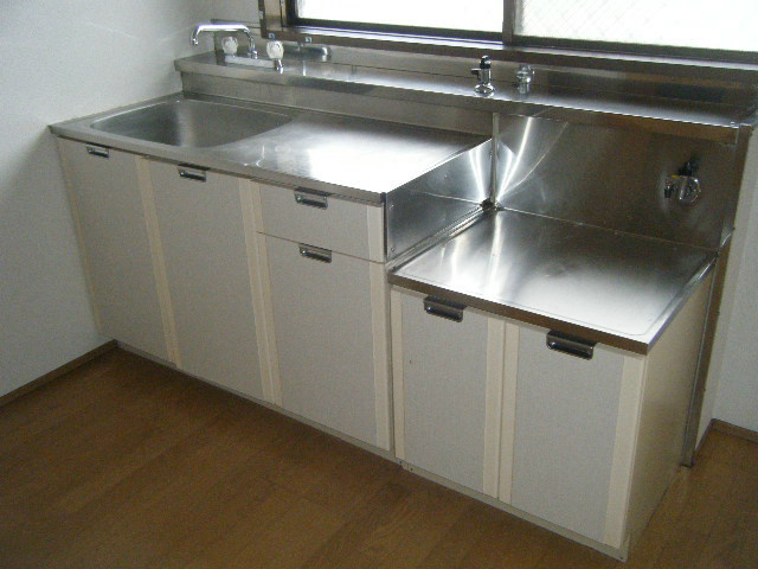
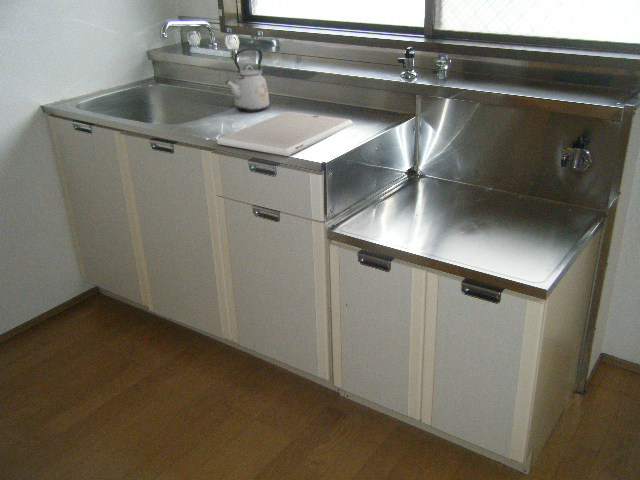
+ kettle (244, 80)
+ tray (287, 131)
